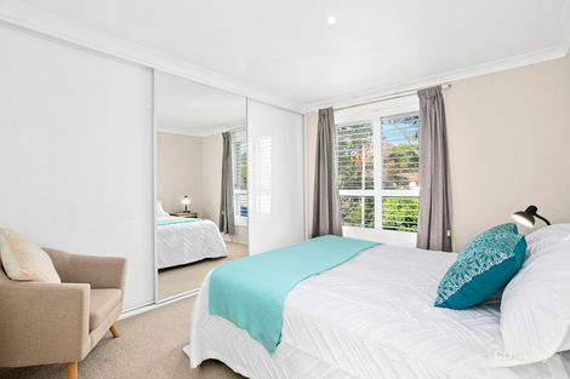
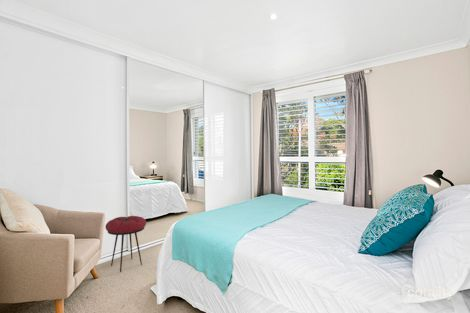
+ stool (123, 240)
